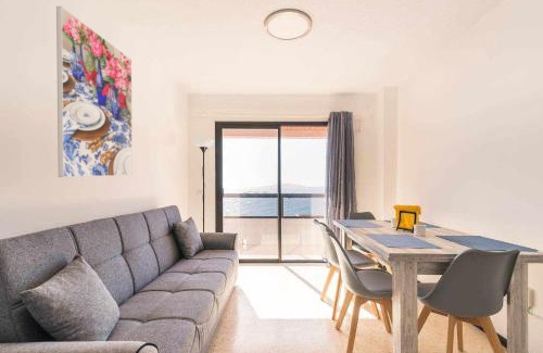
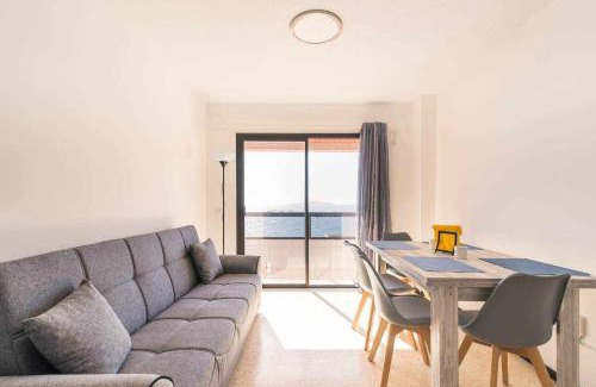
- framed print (101, 106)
